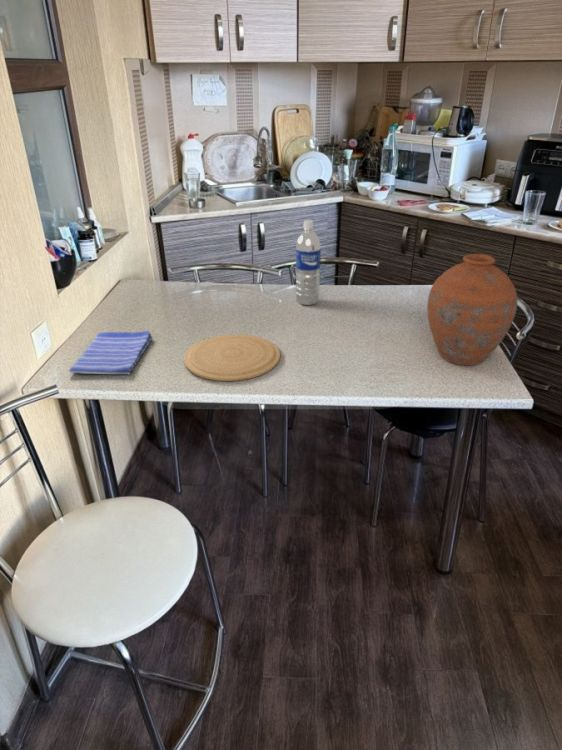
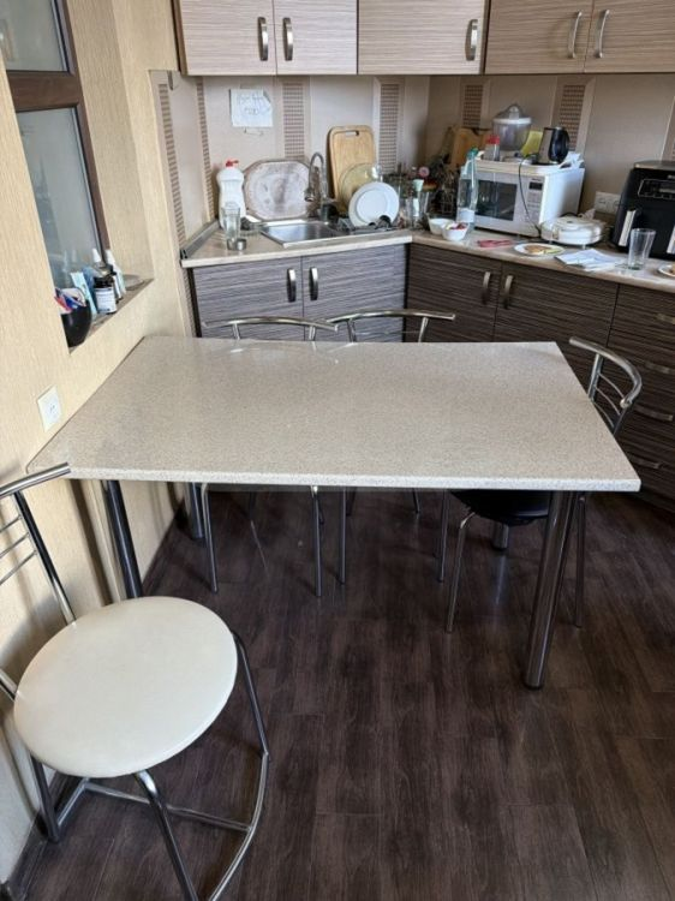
- plate (232, 355)
- vase (470, 309)
- water bottle (308, 263)
- dish towel (113, 350)
